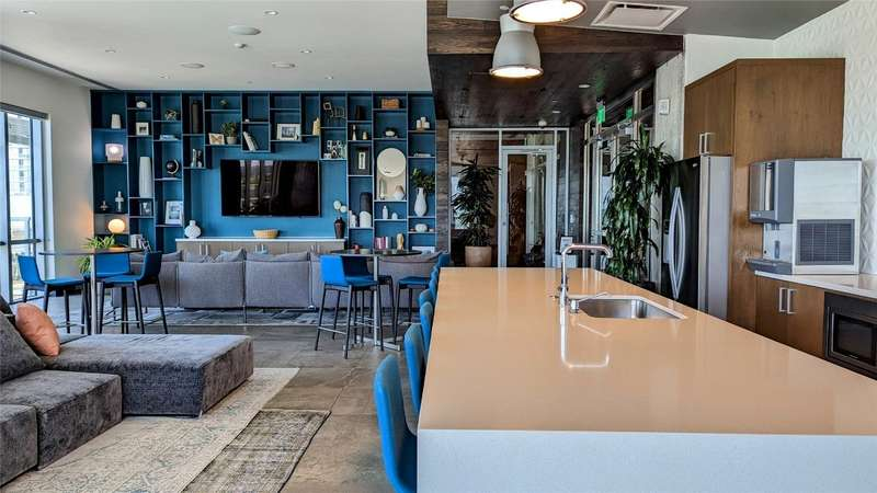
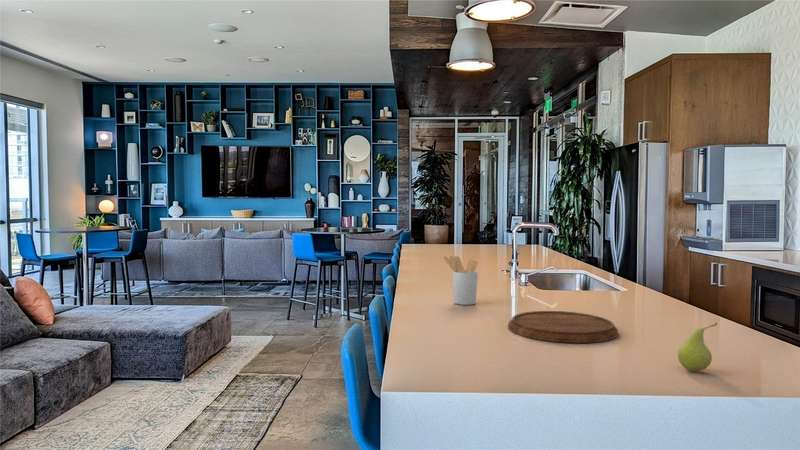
+ utensil holder (460, 278)
+ cutting board (561, 324)
+ fruit (697, 345)
